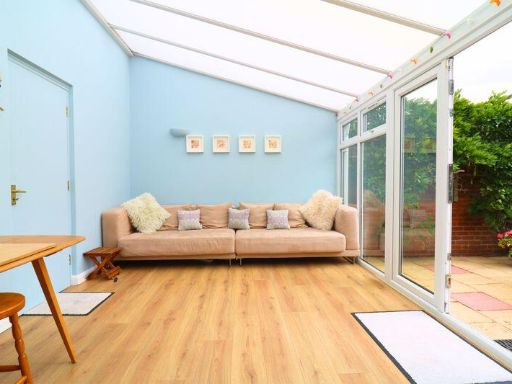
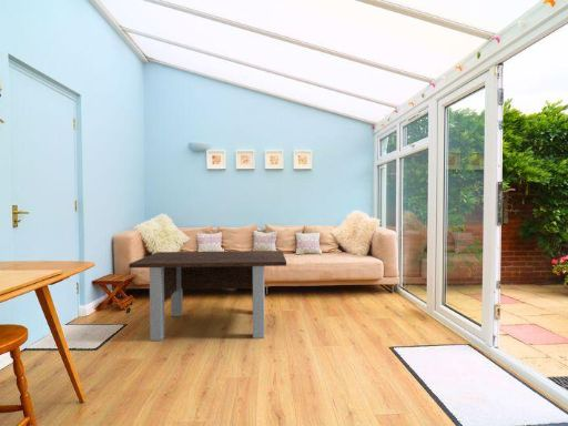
+ coffee table (215, 287)
